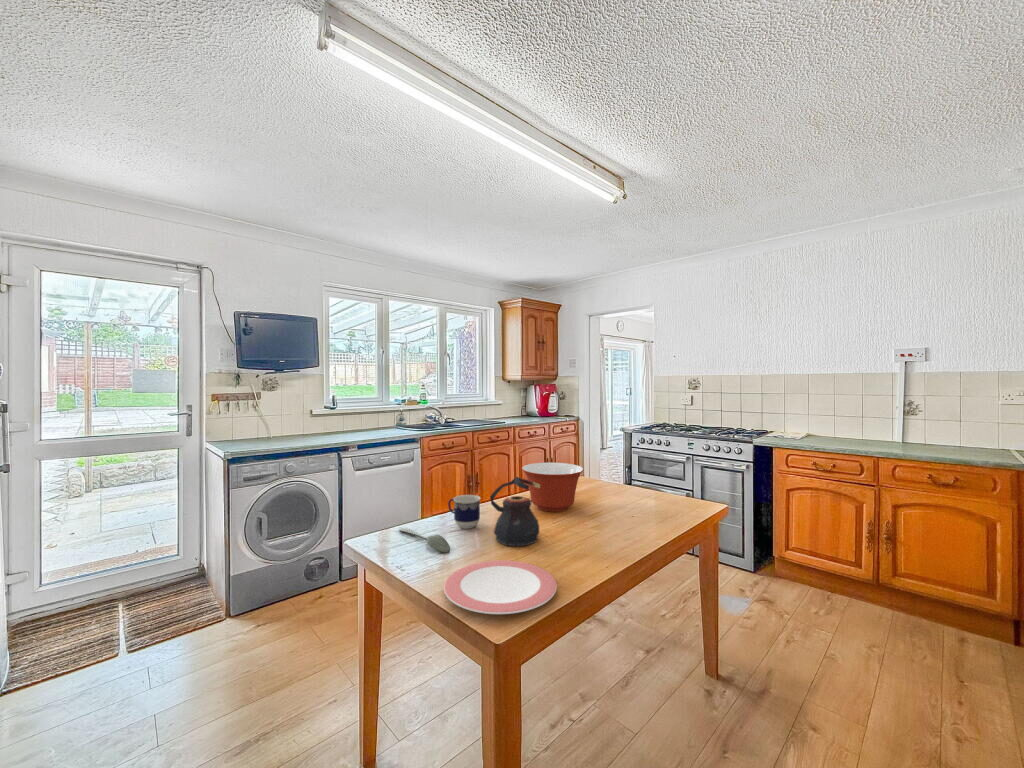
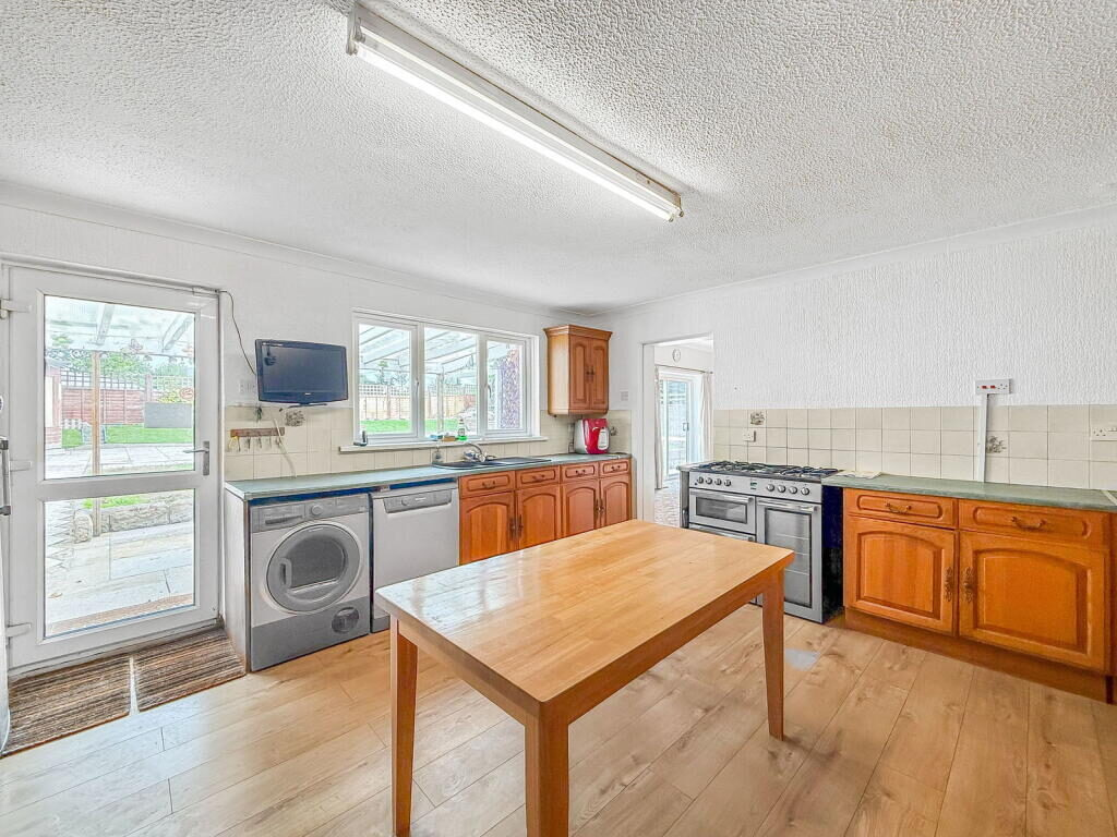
- plate (500, 586)
- cup (463, 511)
- teapot (515, 508)
- spoon (420, 535)
- mixing bowl (552, 487)
